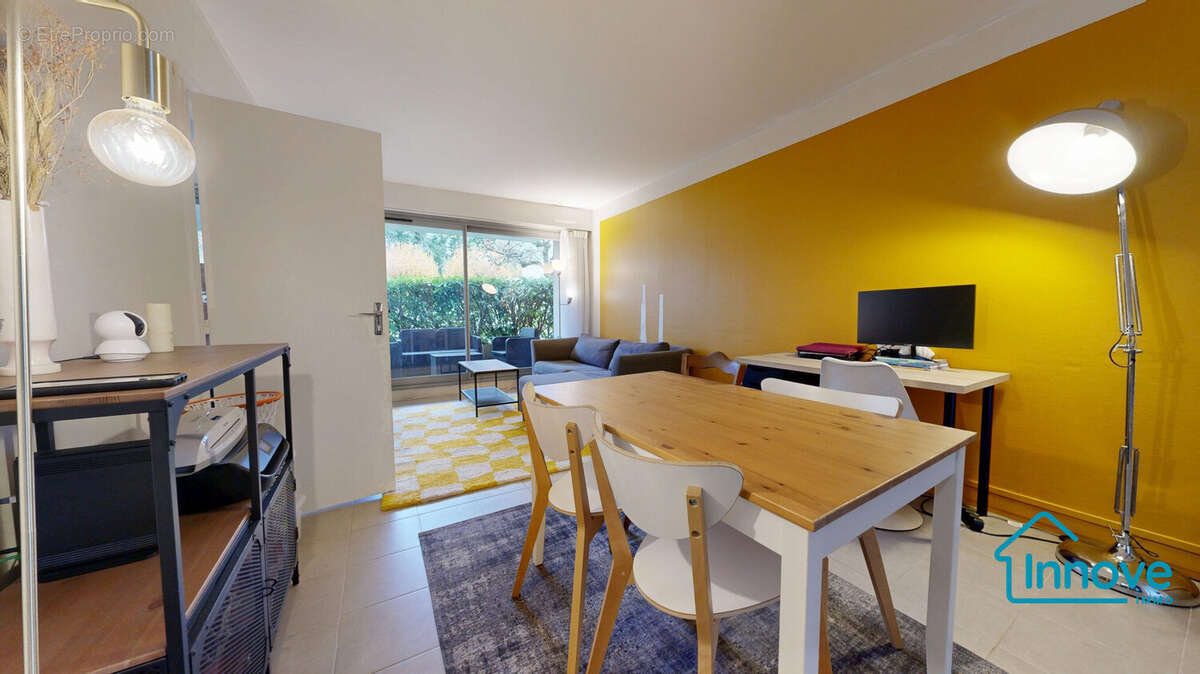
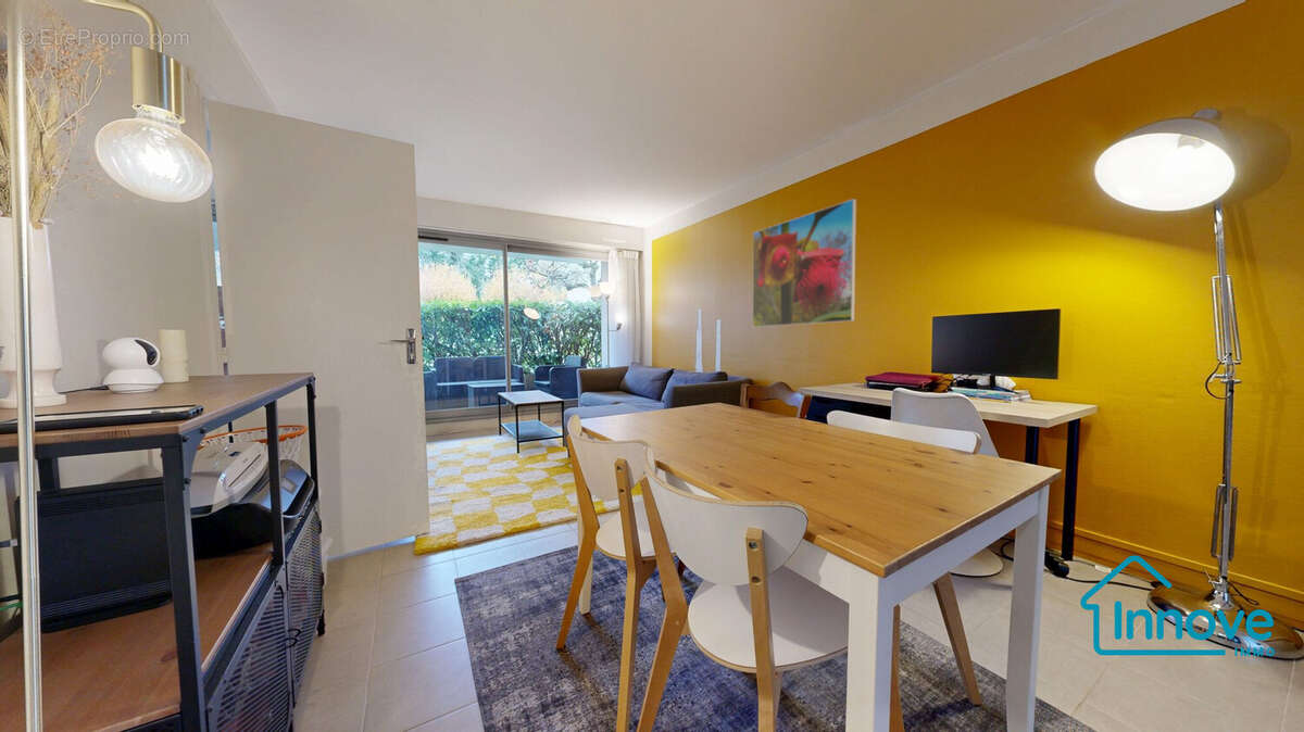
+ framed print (798, 272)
